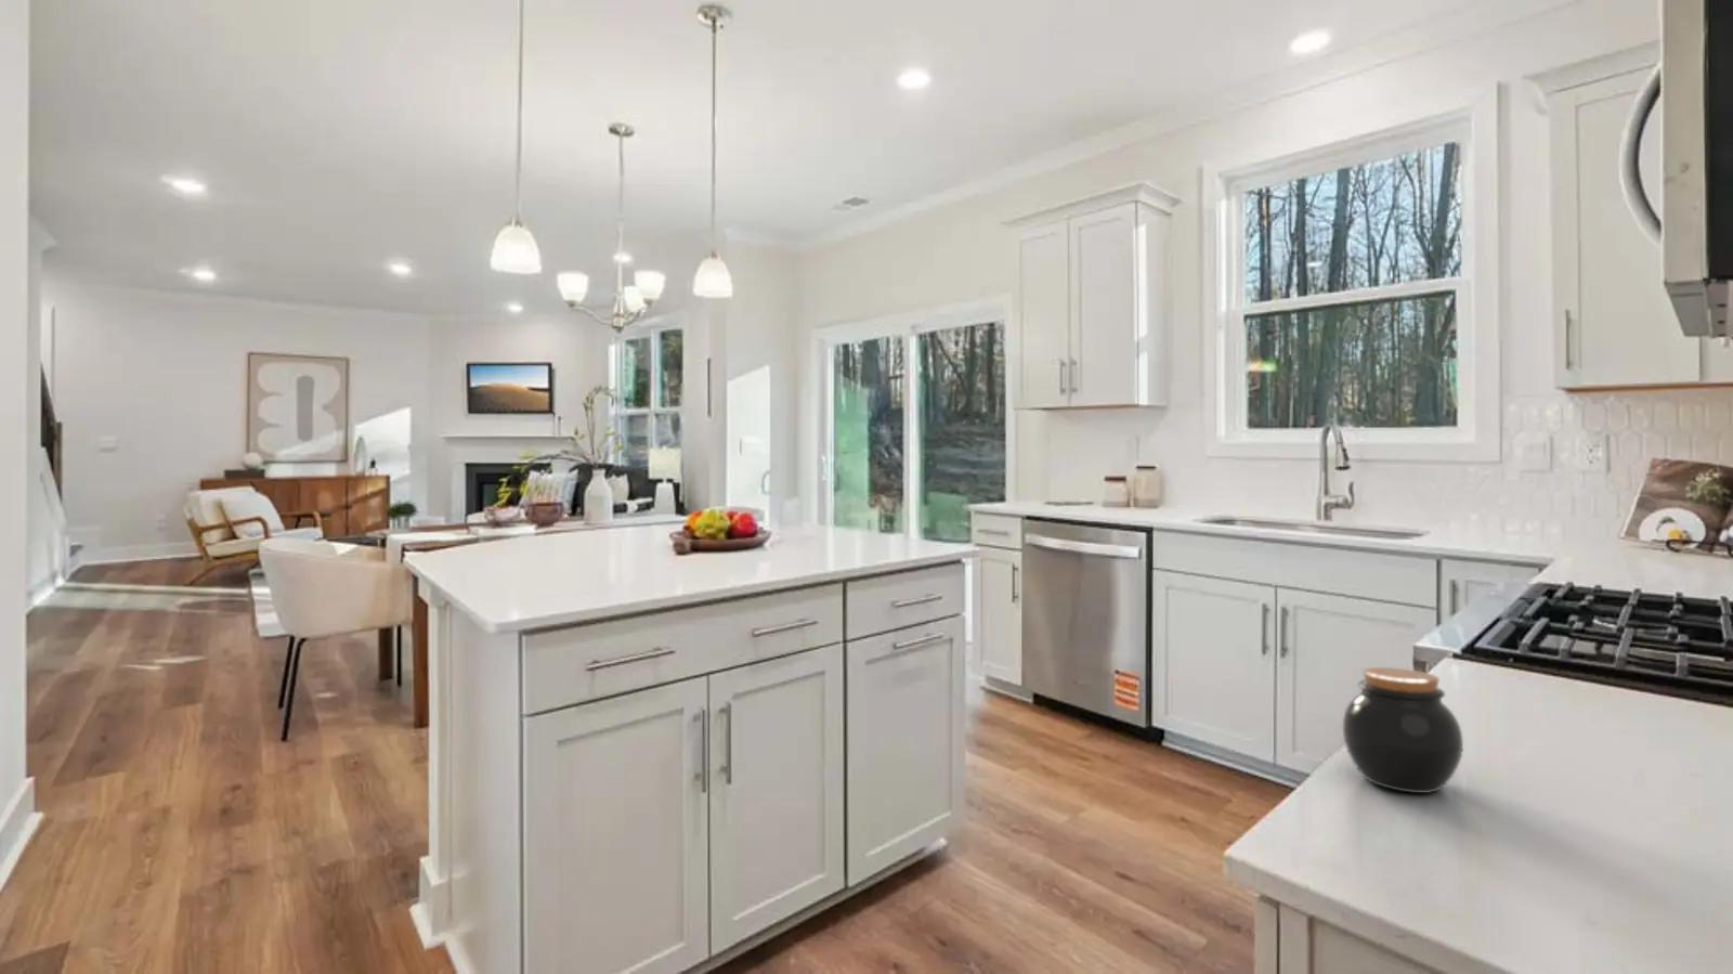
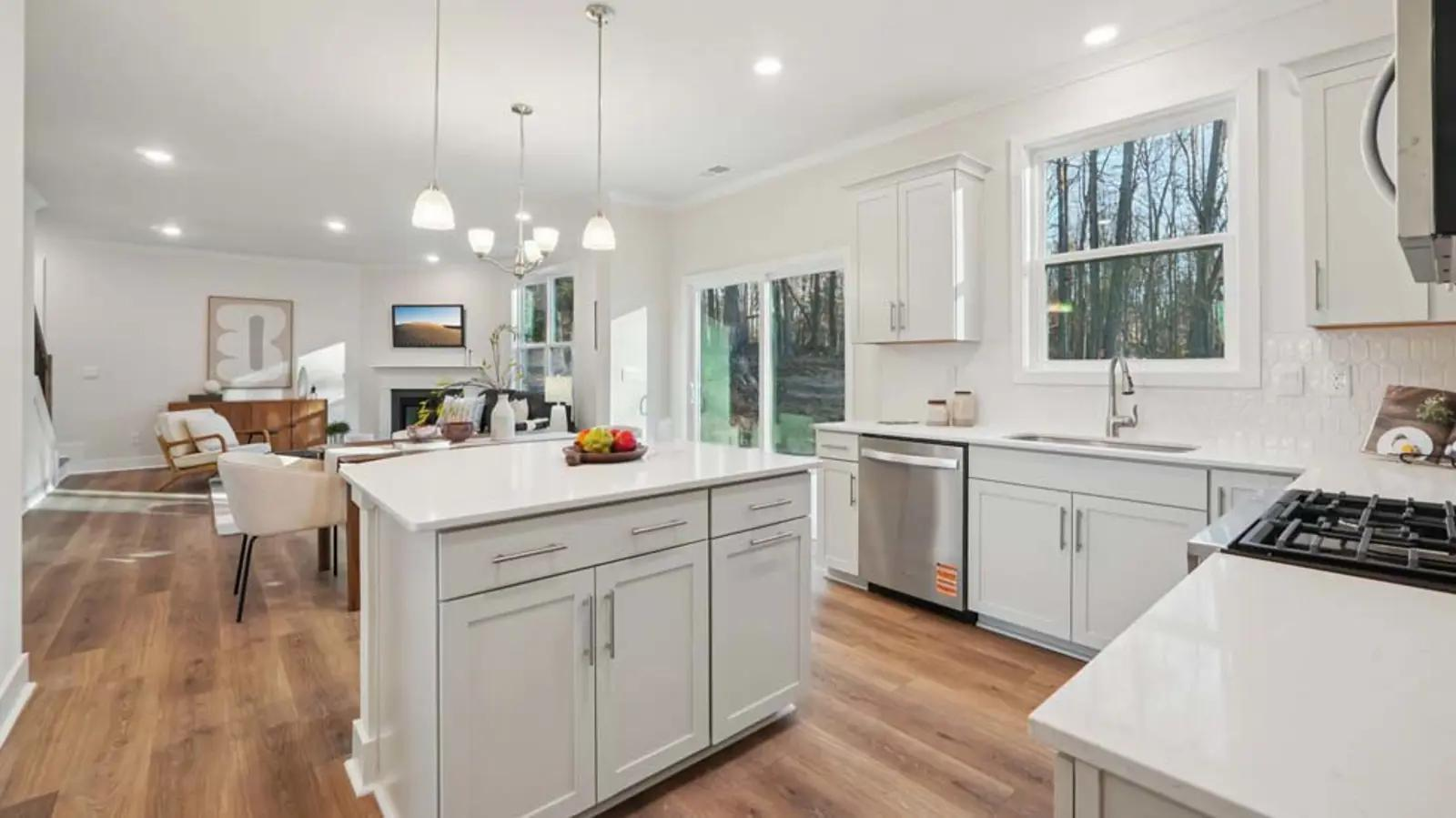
- jar (1401, 728)
